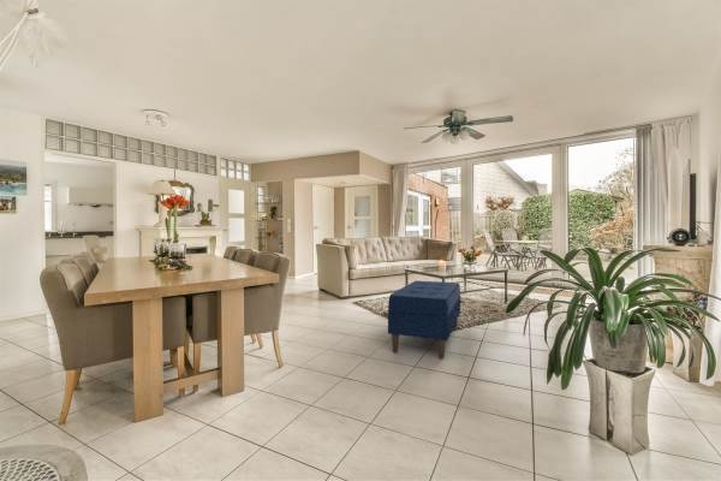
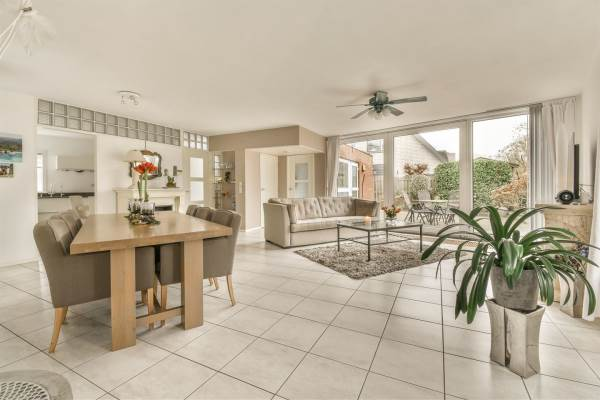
- bench (428, 313)
